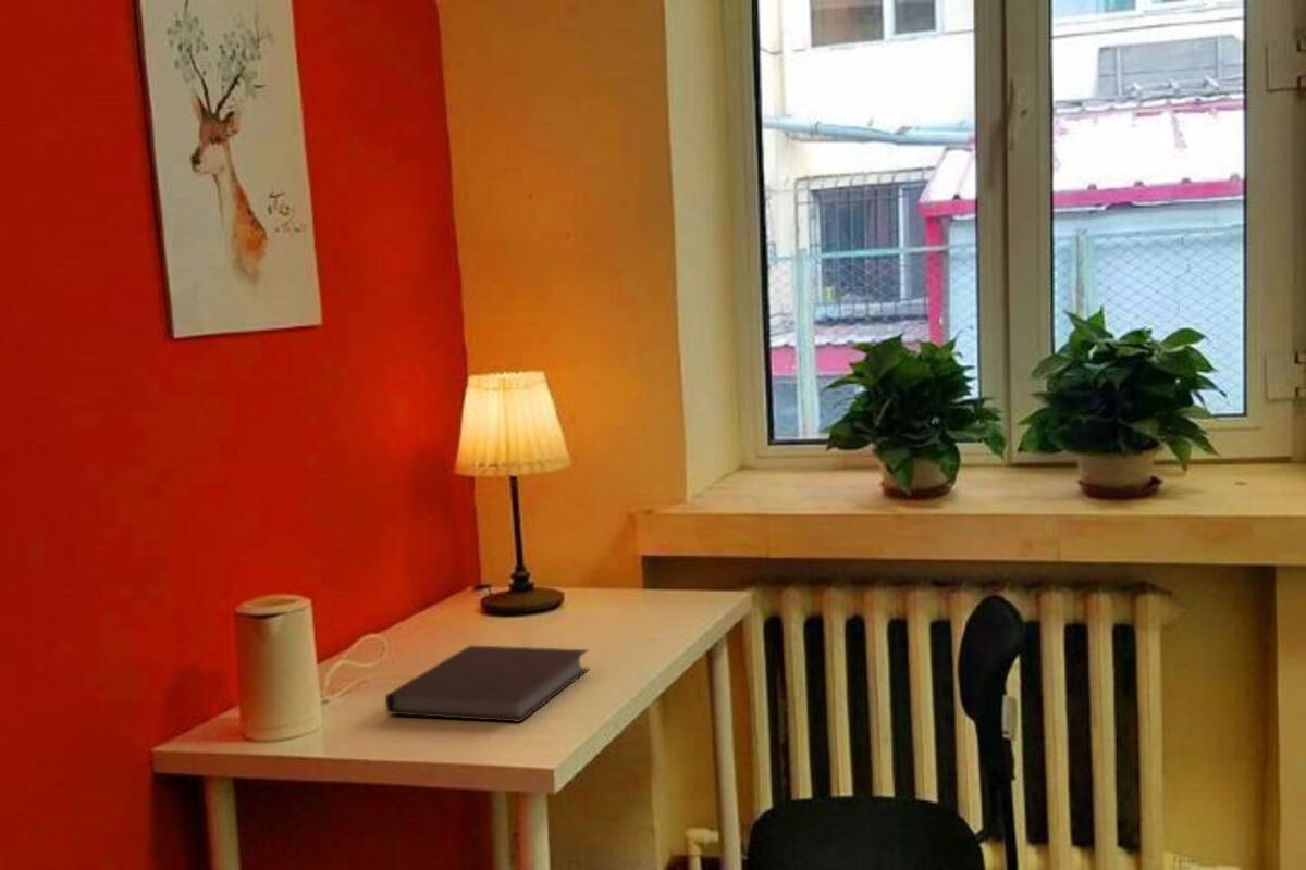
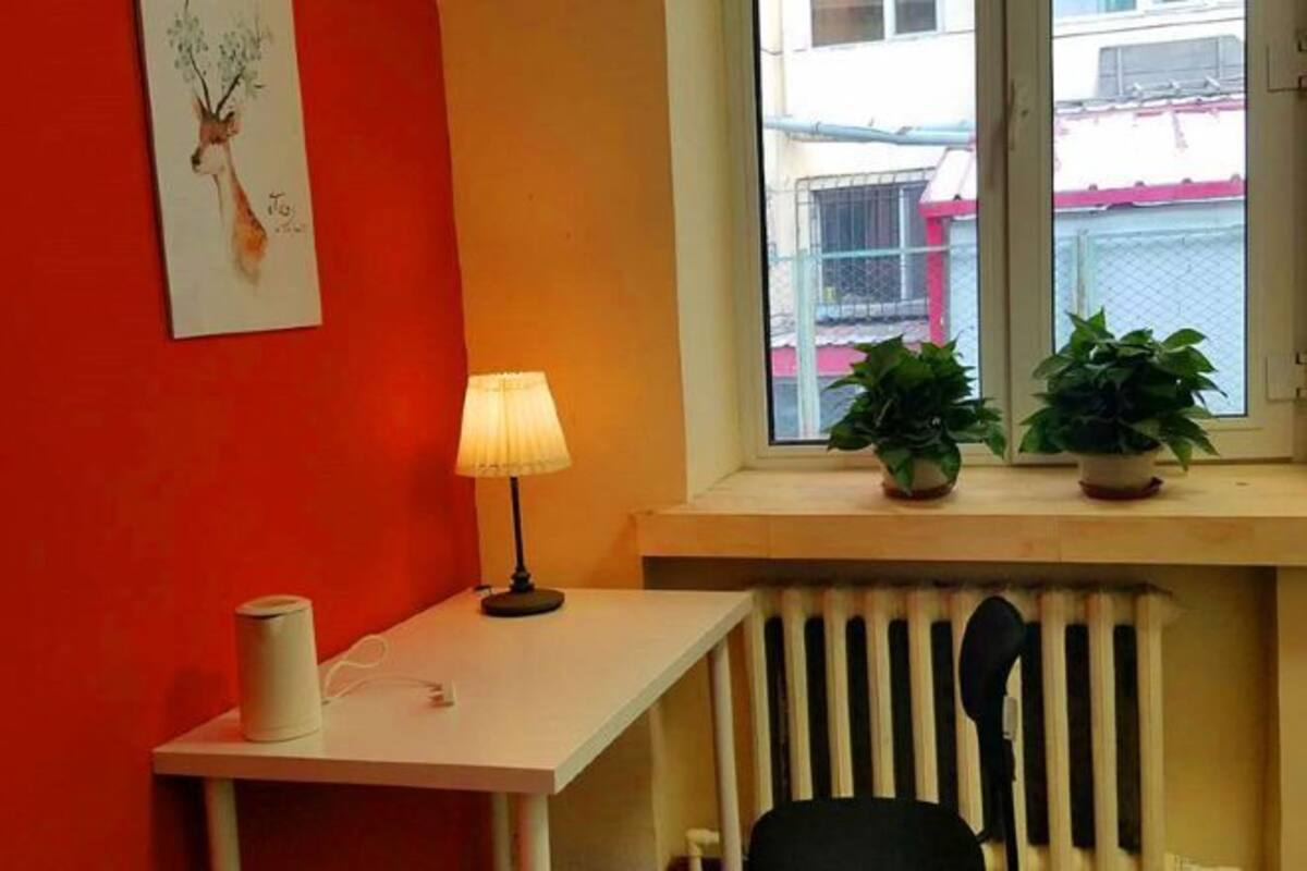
- notebook (491, 680)
